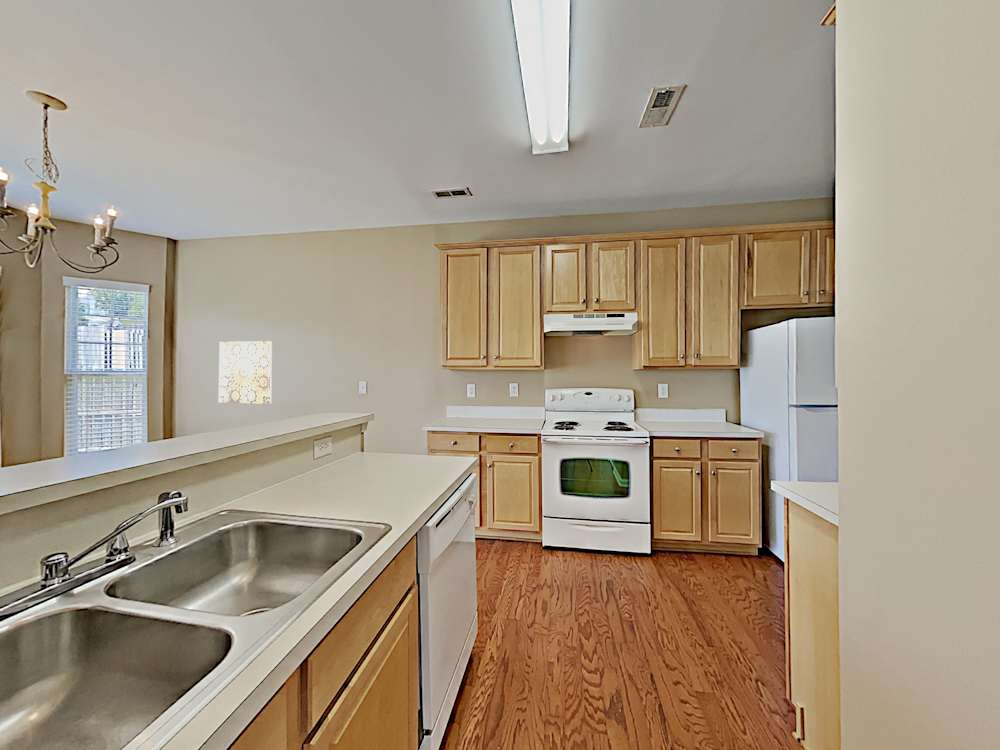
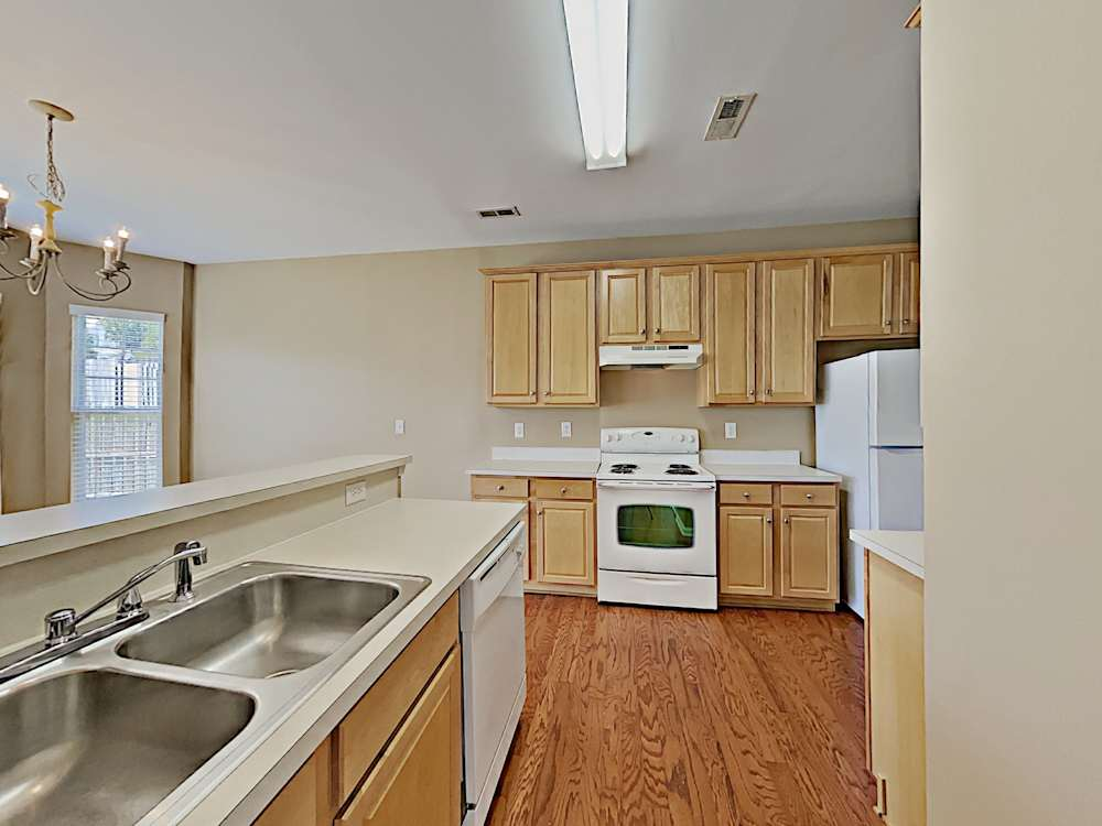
- wall art (244, 372)
